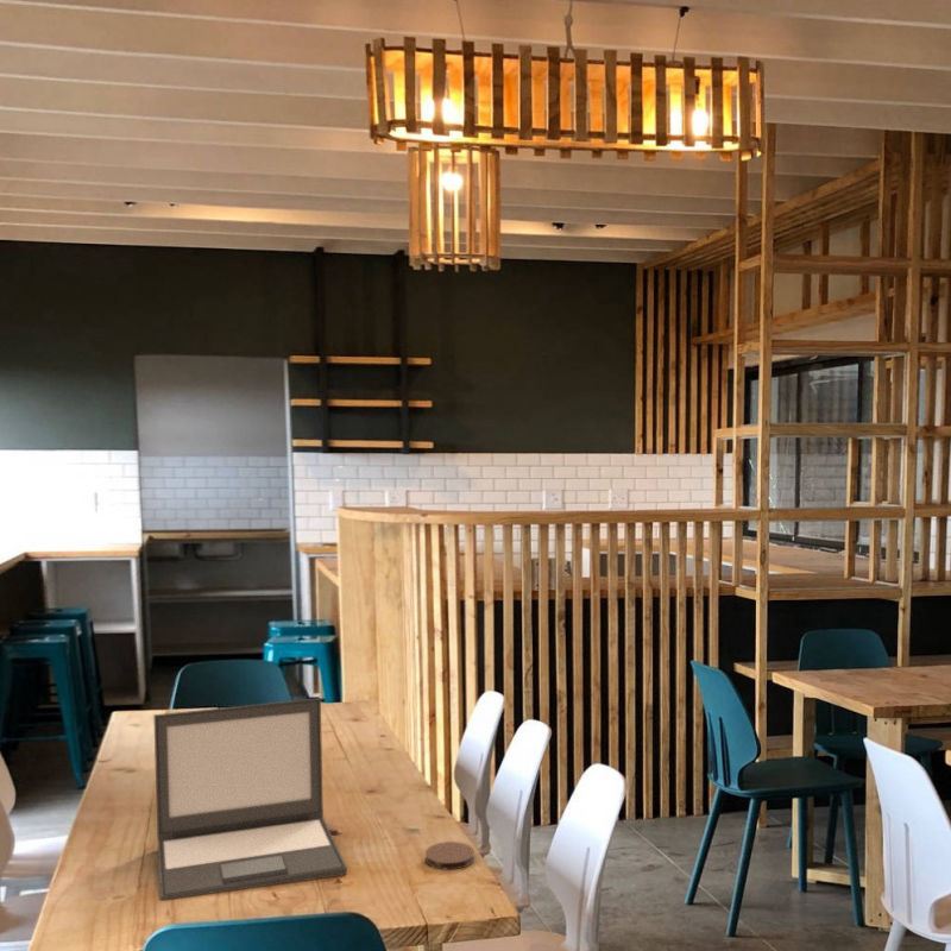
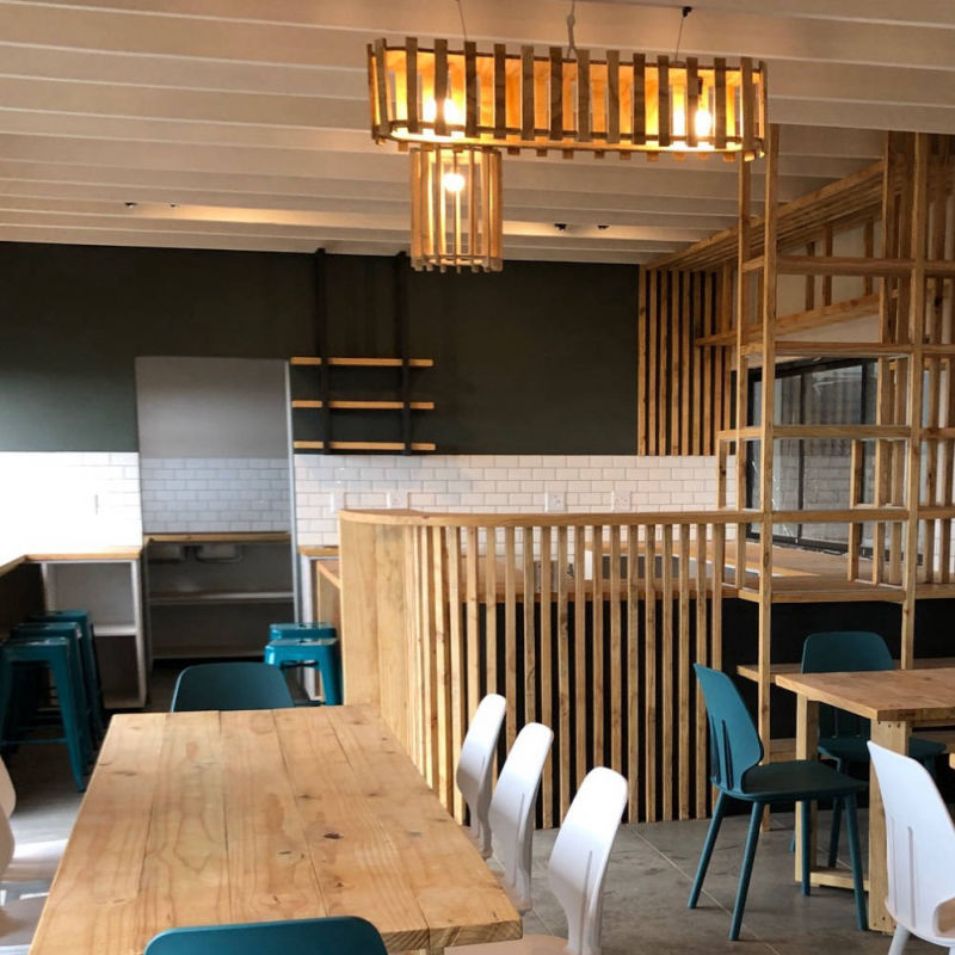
- coaster (449, 855)
- laptop (247, 792)
